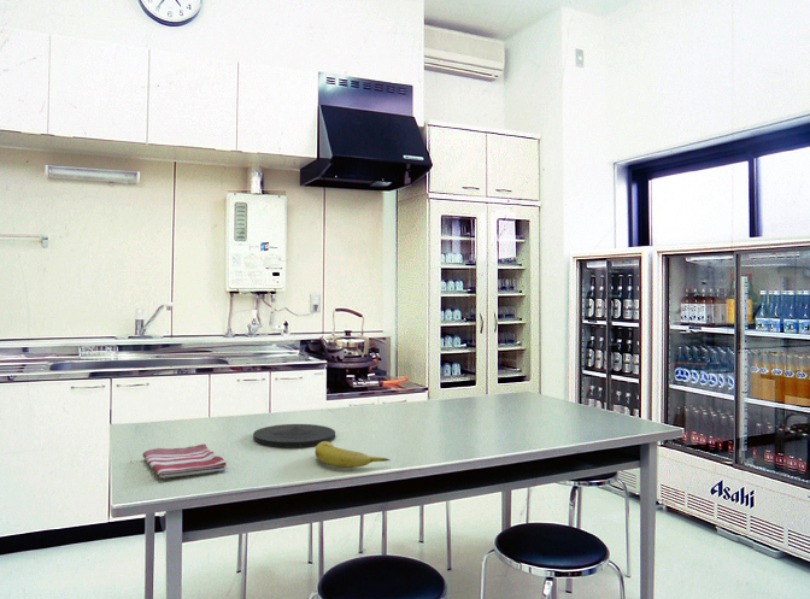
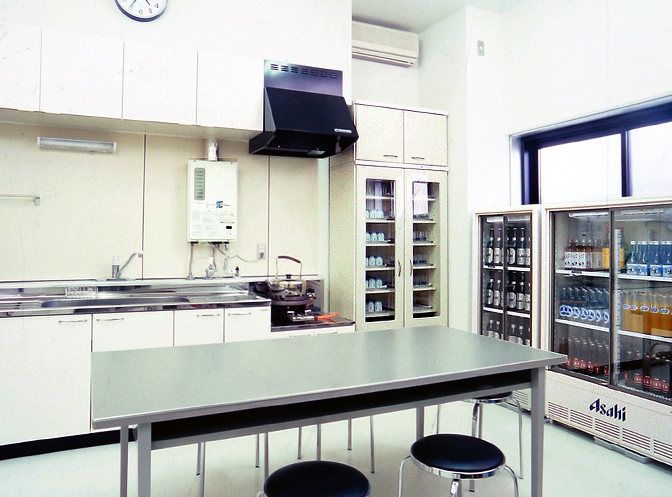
- fruit (351, 451)
- dish towel (183, 459)
- plate (294, 431)
